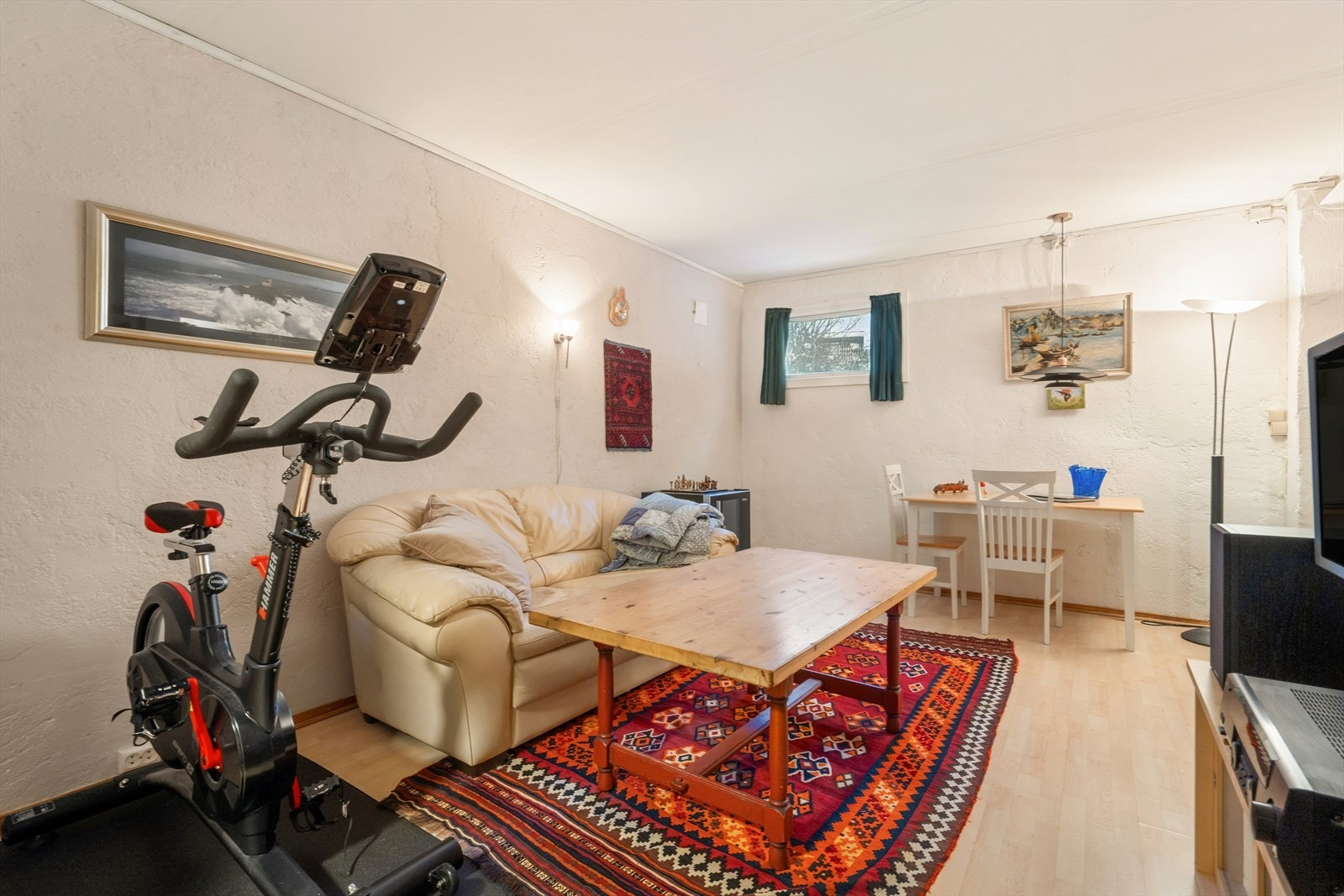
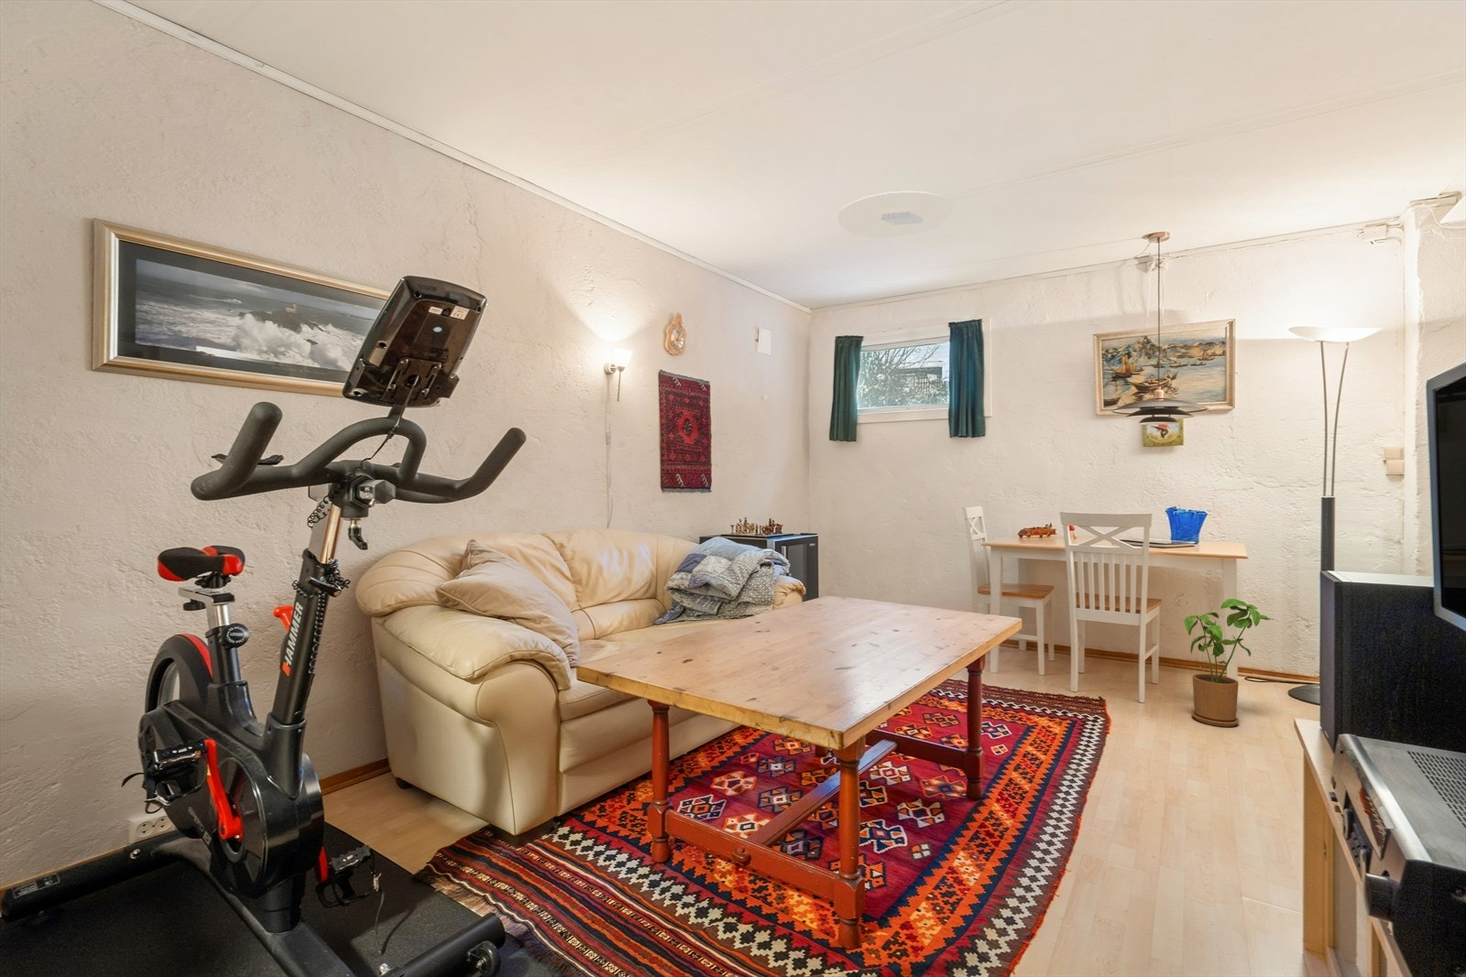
+ ceiling light (893, 210)
+ house plant (1216, 660)
